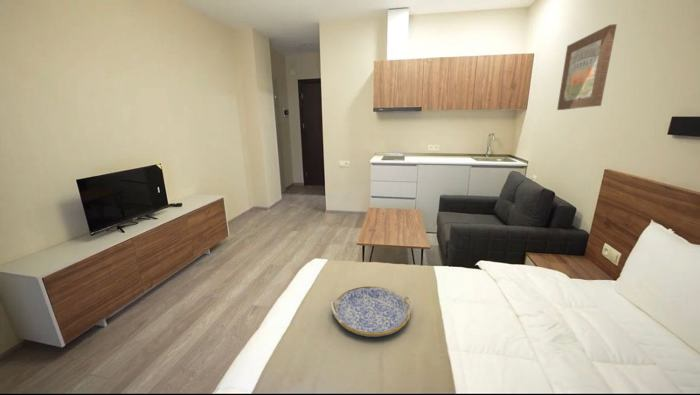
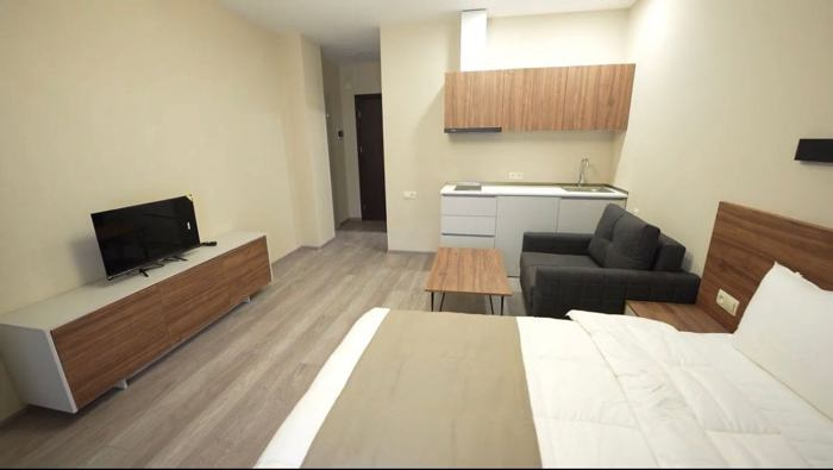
- wall art (582, 73)
- serving tray (371, 308)
